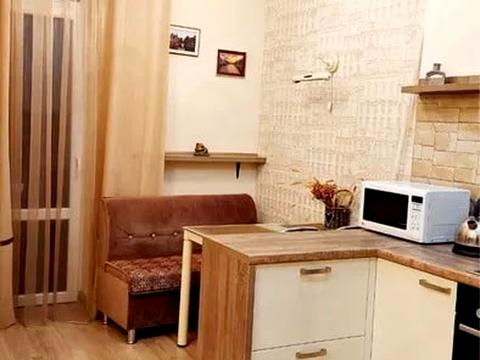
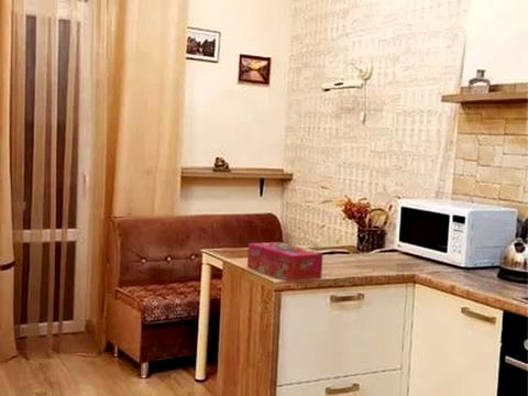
+ tissue box (284, 261)
